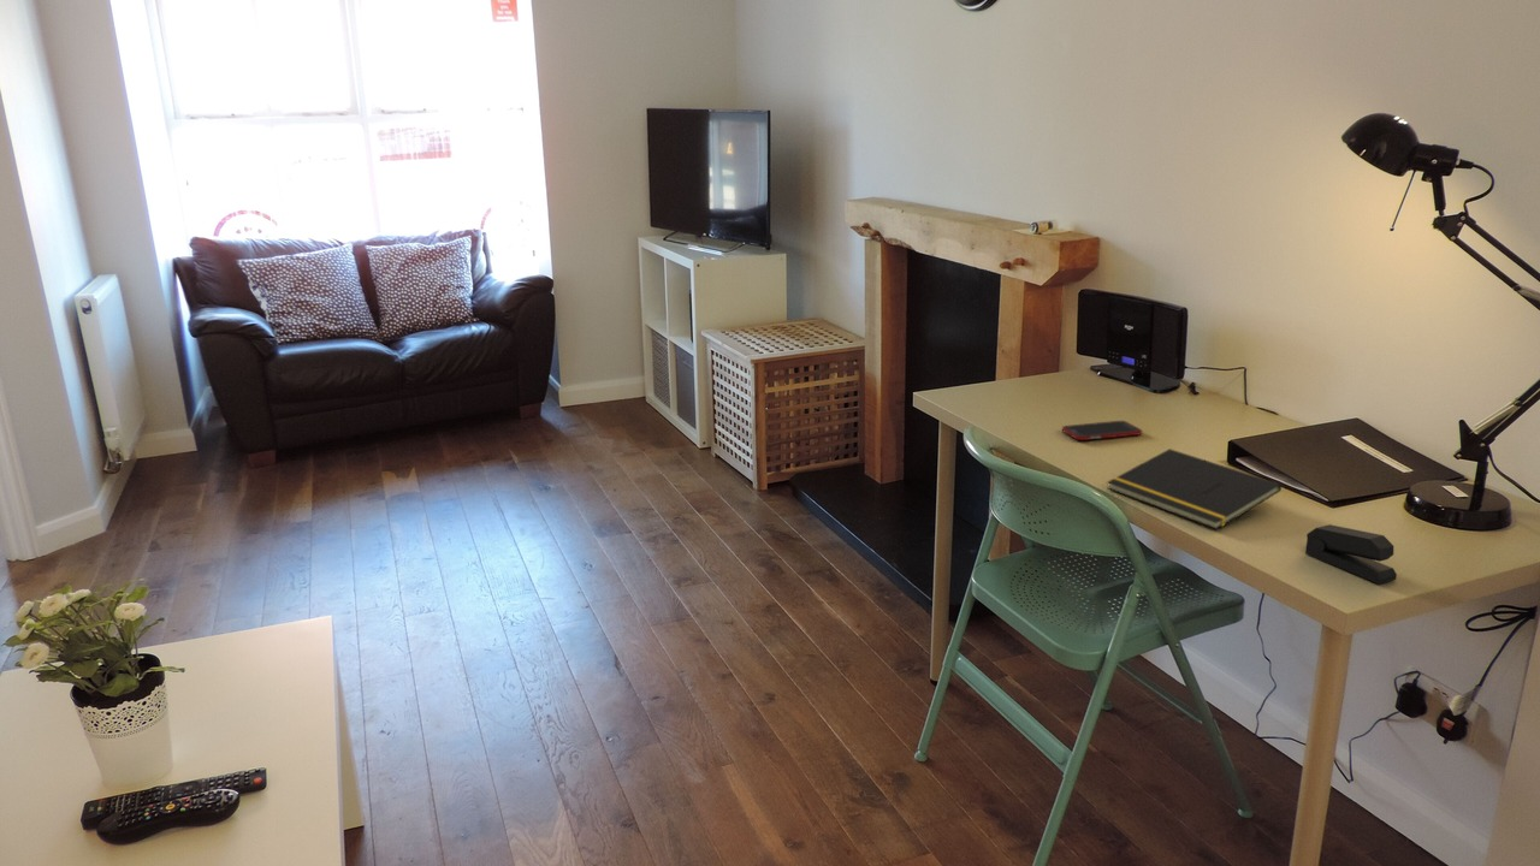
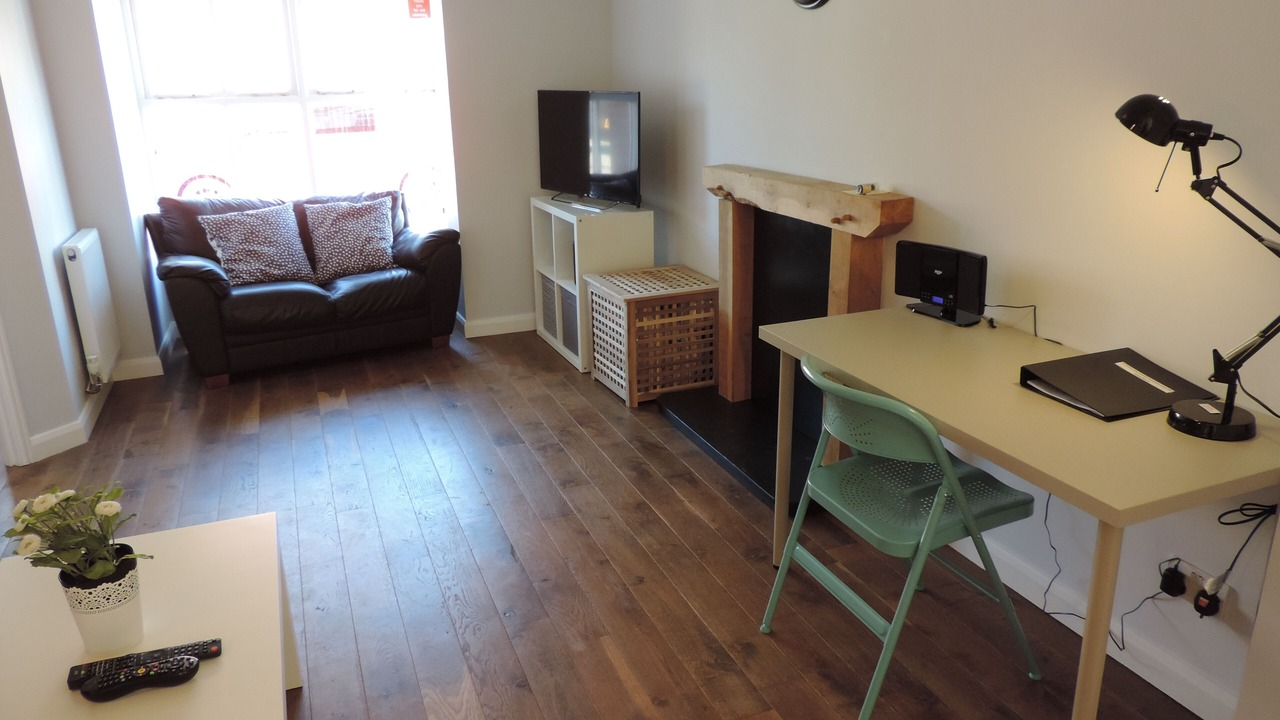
- notepad (1191, 486)
- cell phone (1101, 429)
- stapler (1351, 546)
